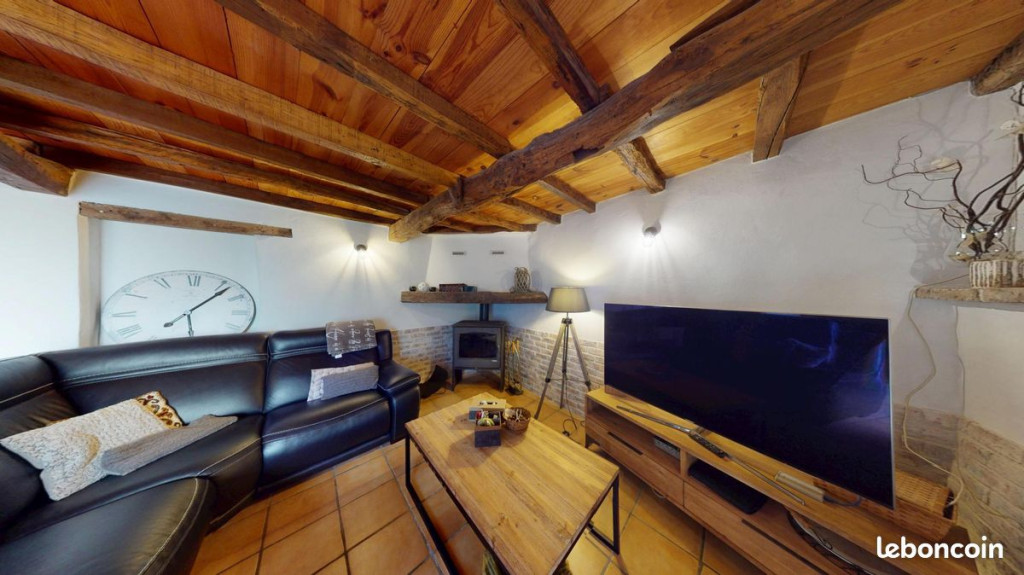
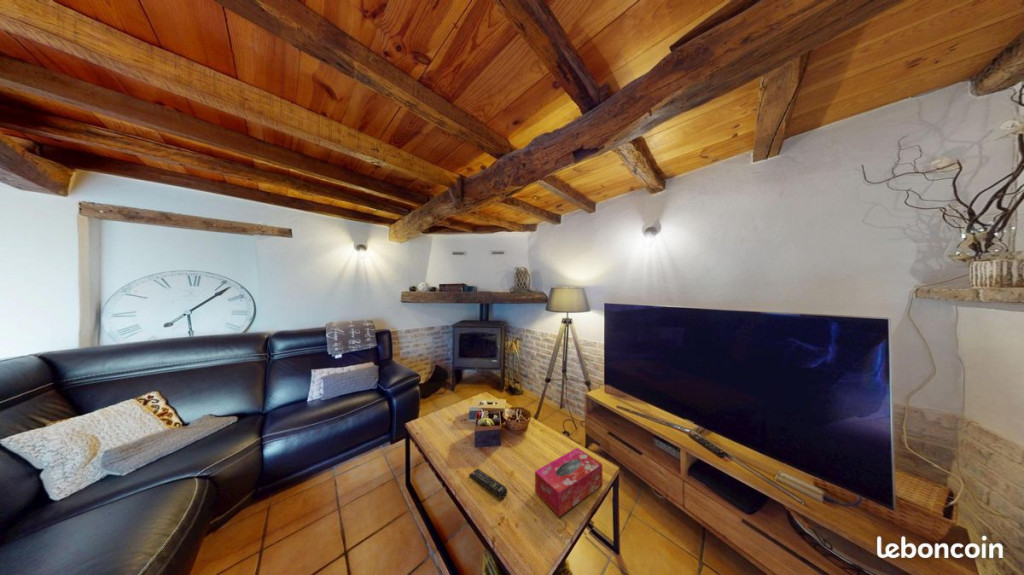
+ remote control (487, 482)
+ tissue box (569, 478)
